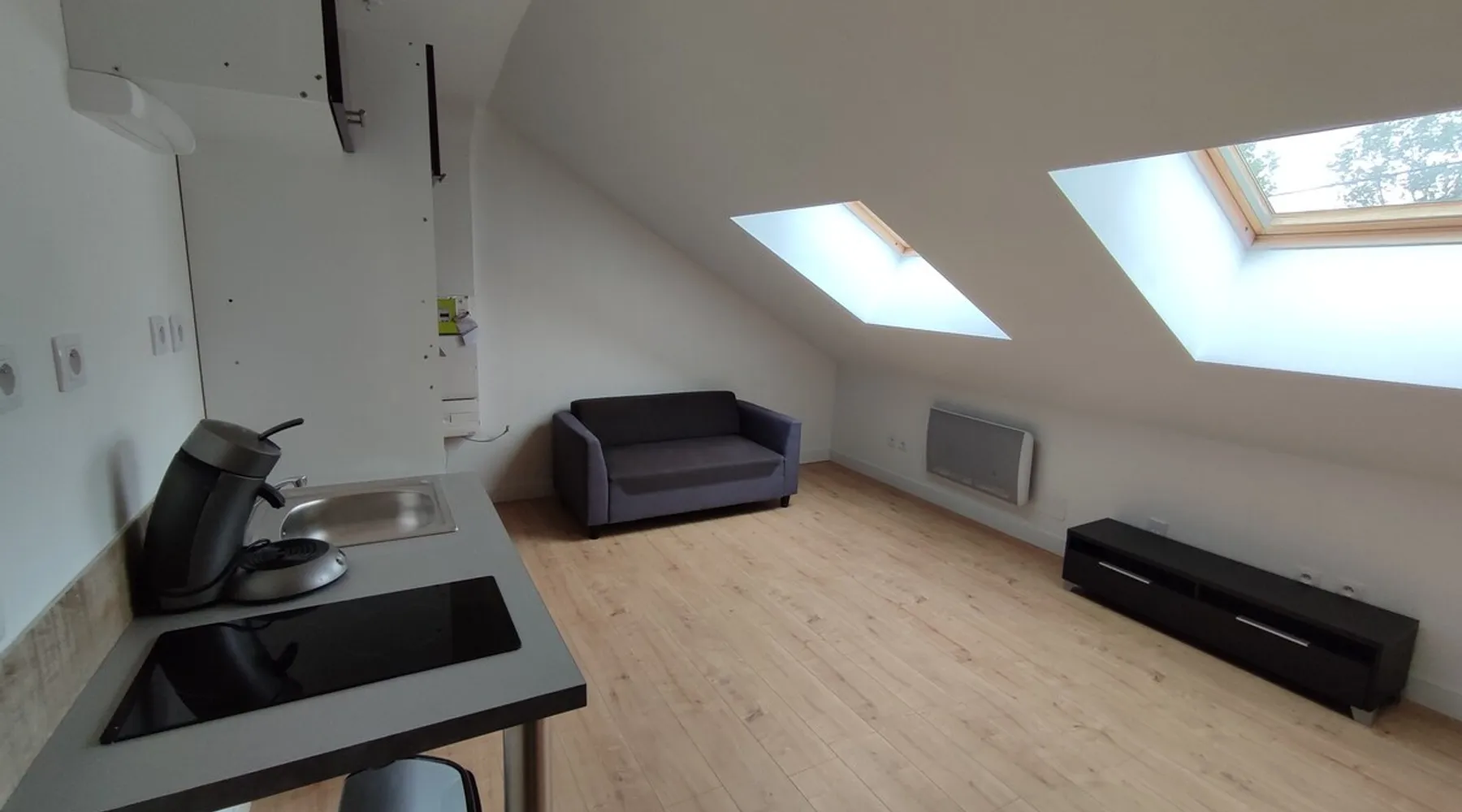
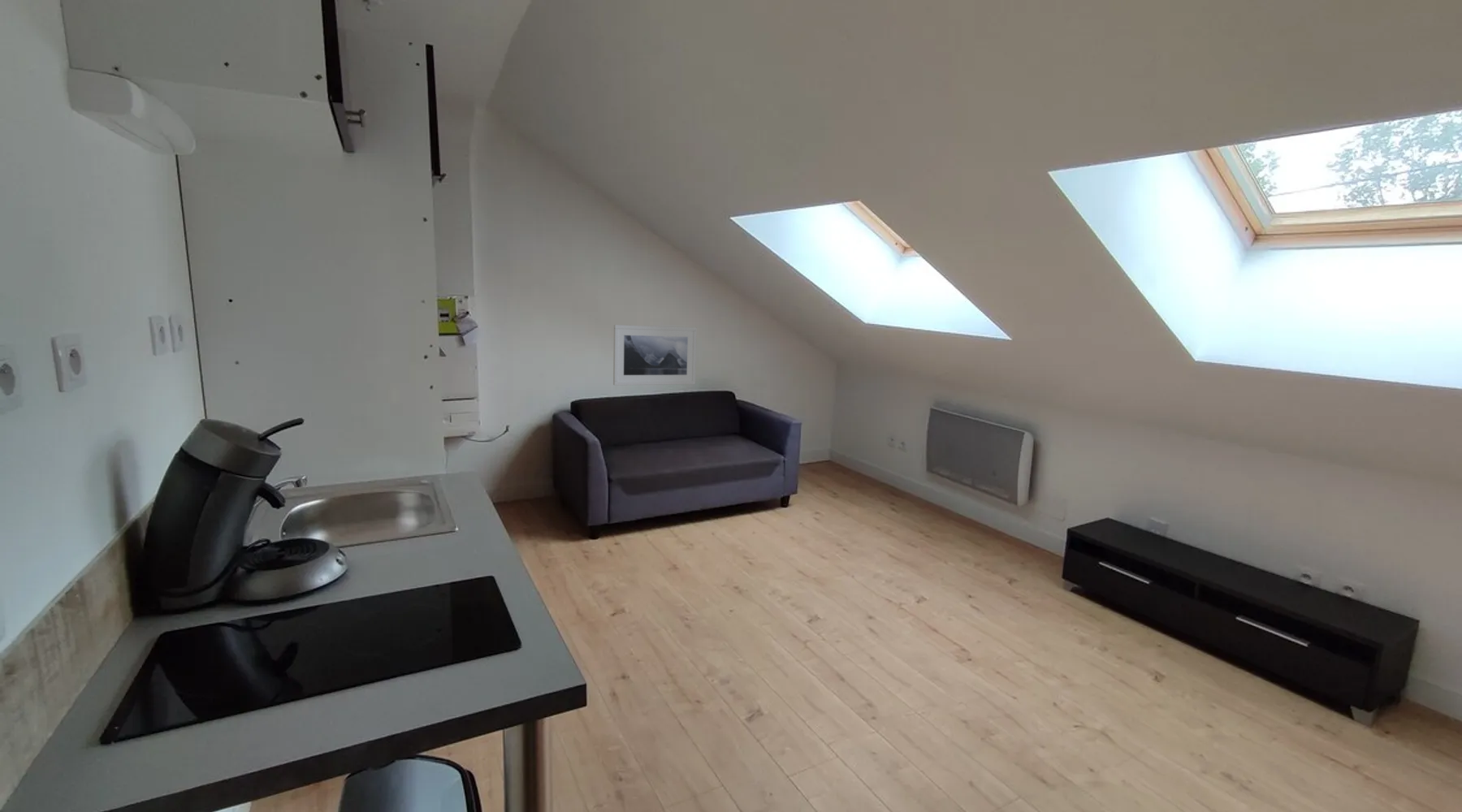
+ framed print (655, 355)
